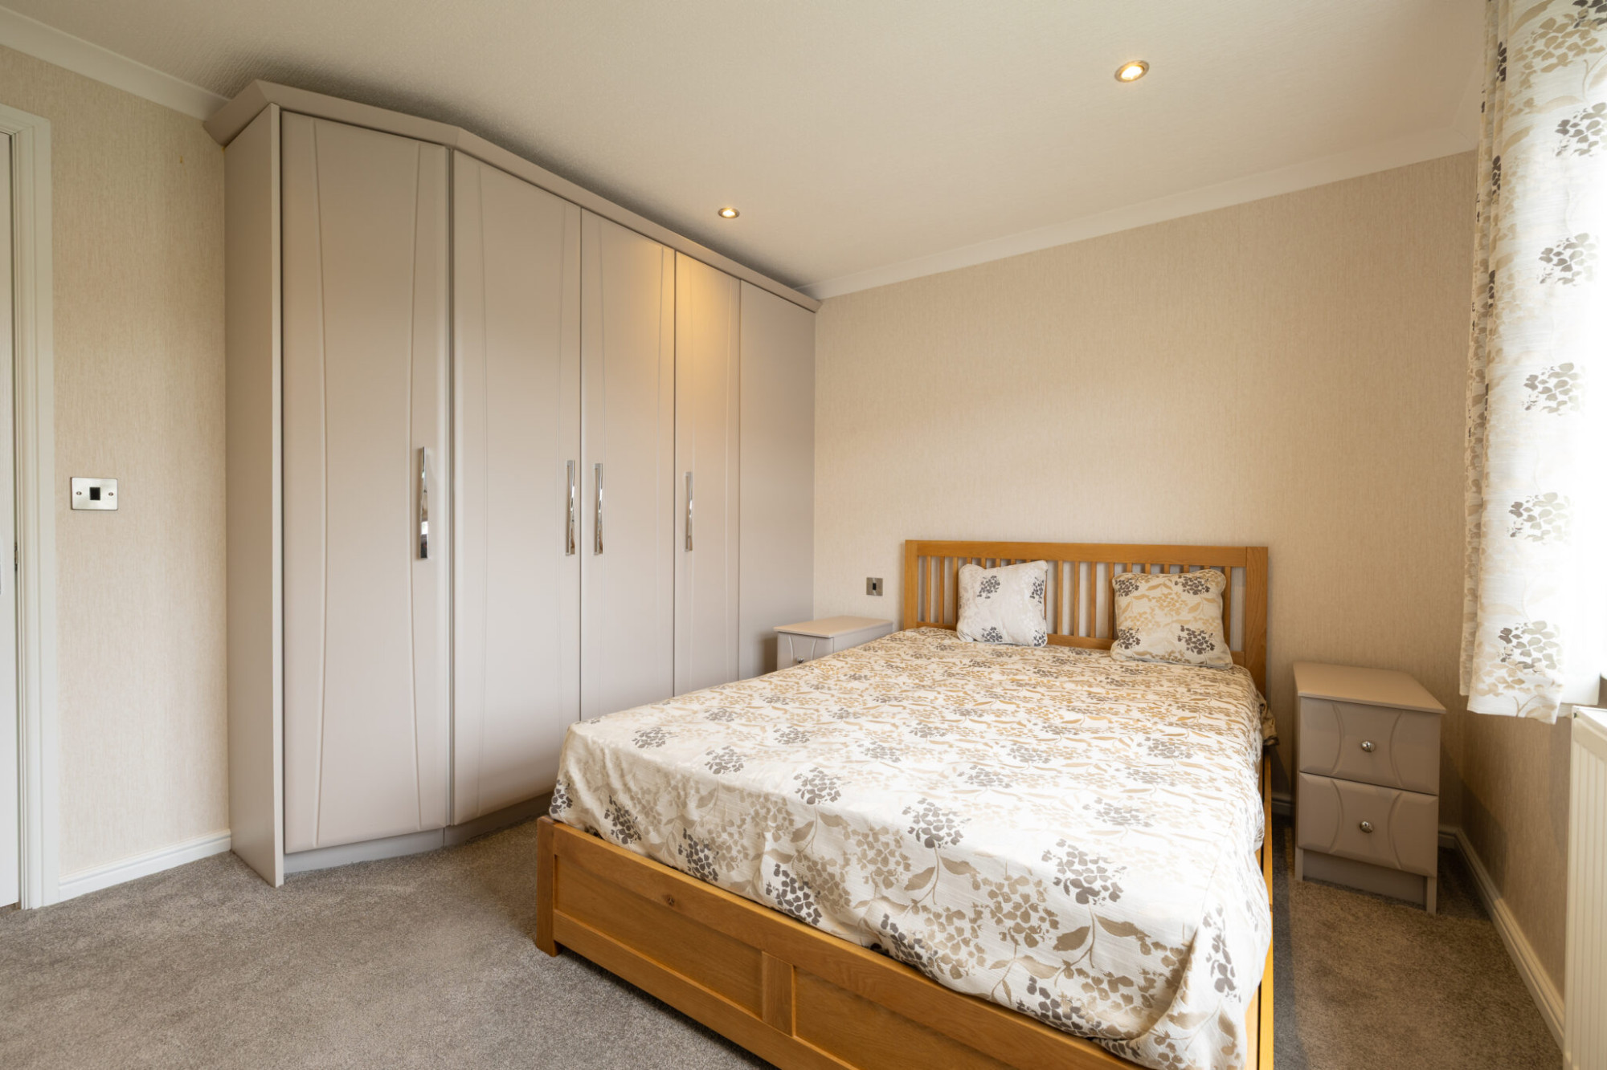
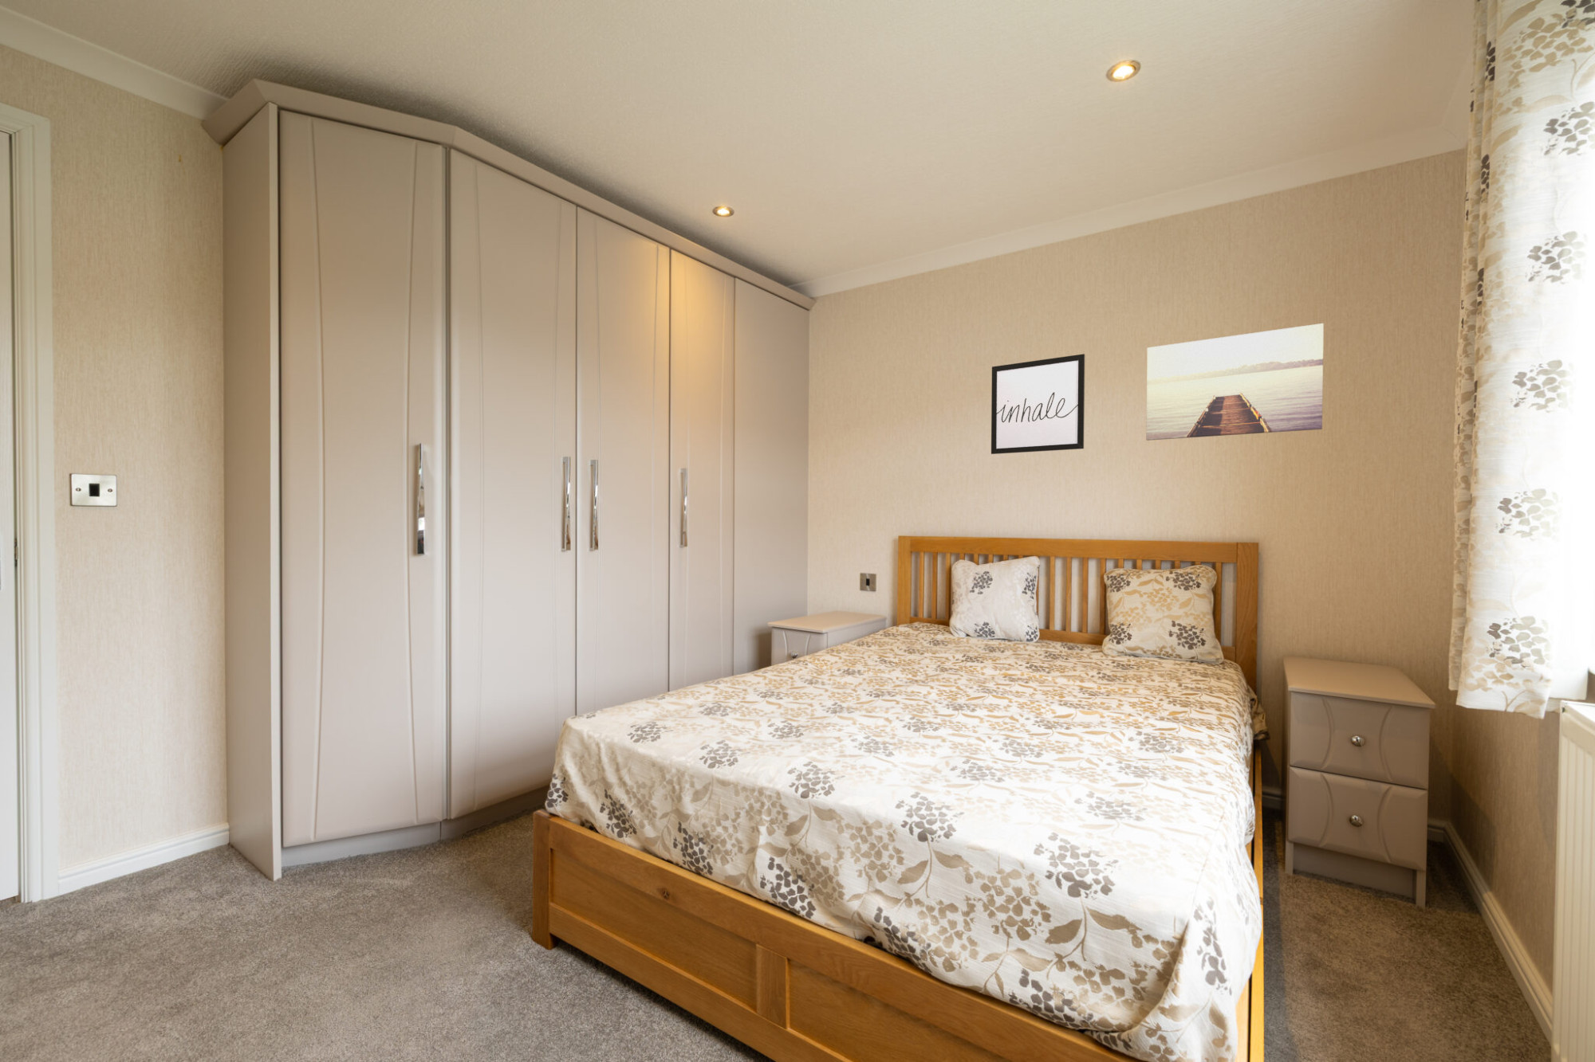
+ wall art (1229, 385)
+ wall art (1036, 405)
